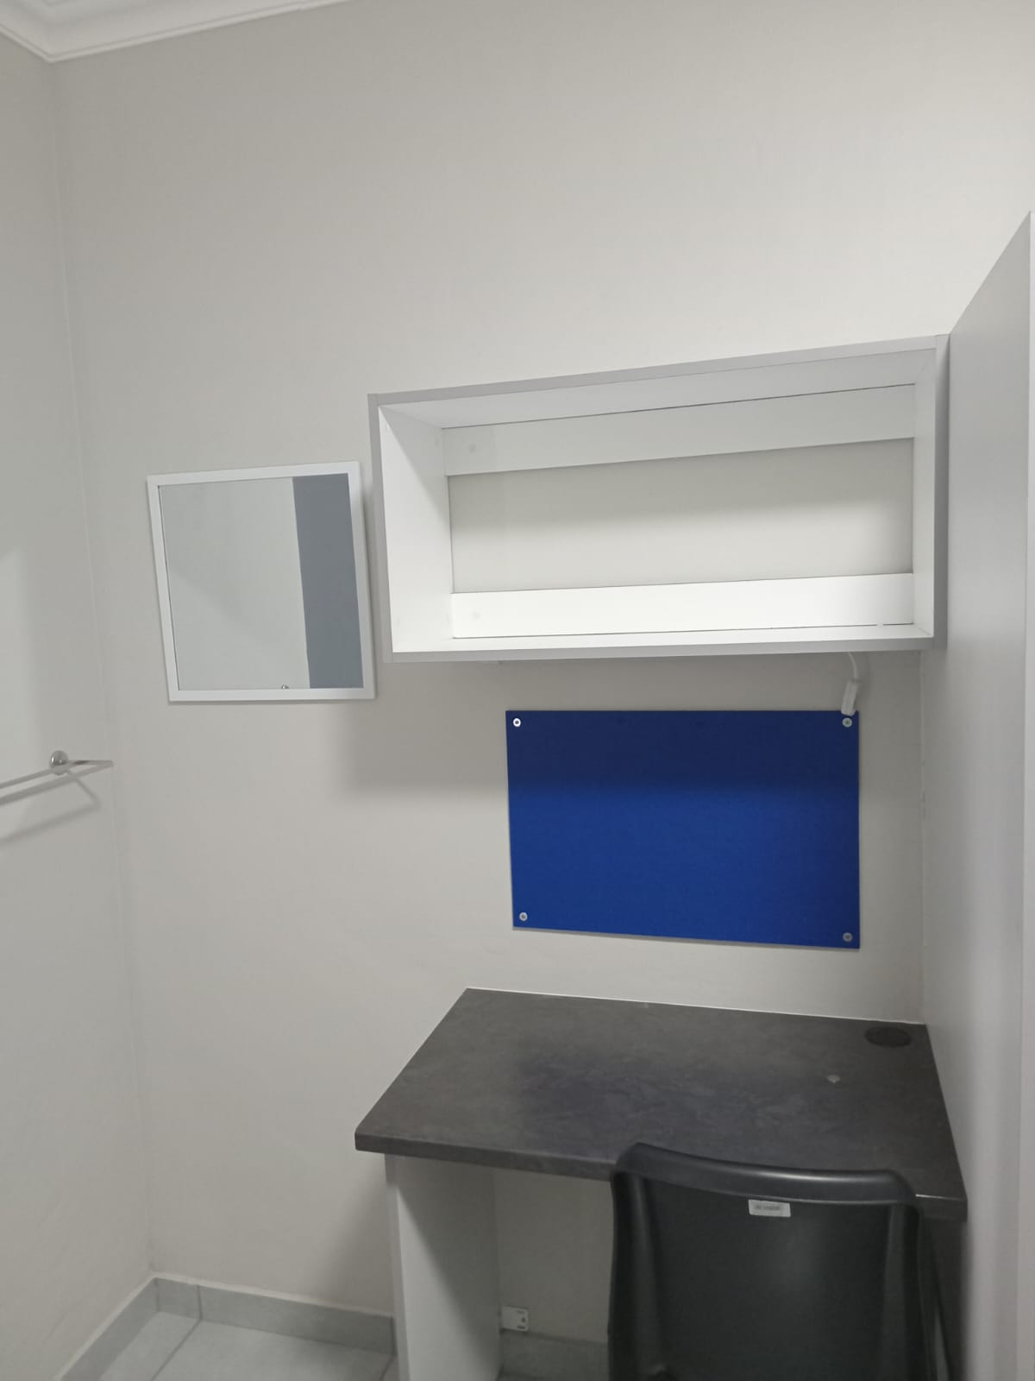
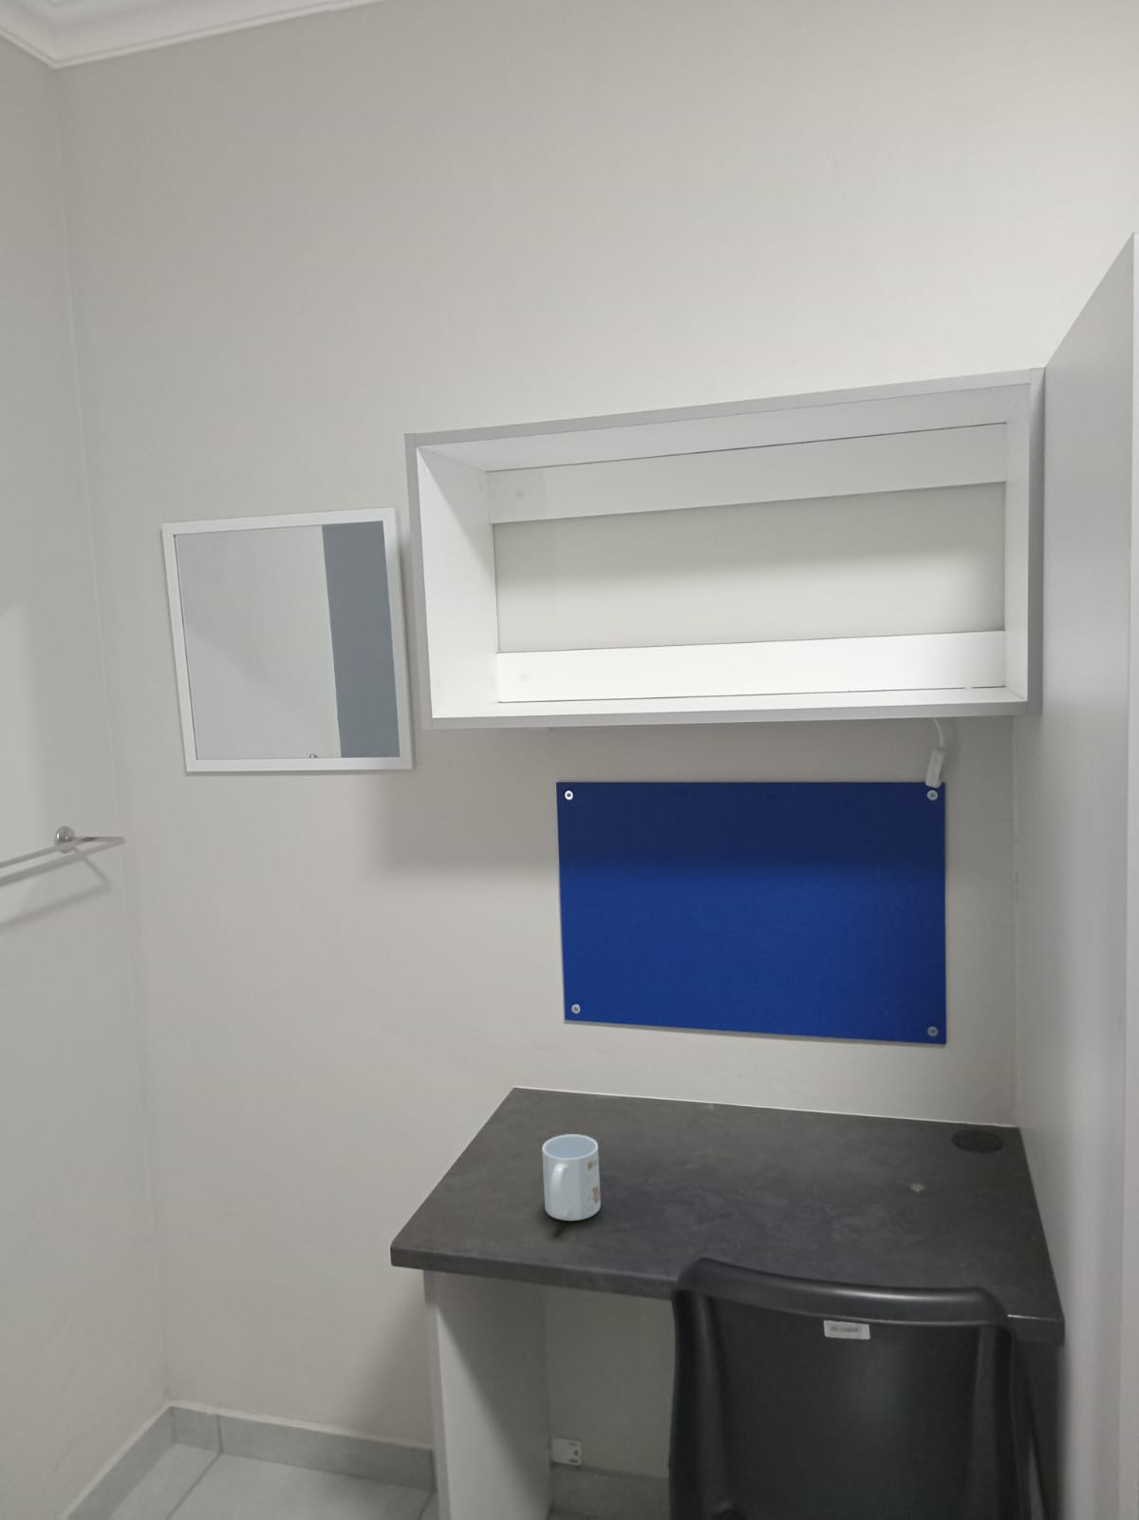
+ mug (567, 1181)
